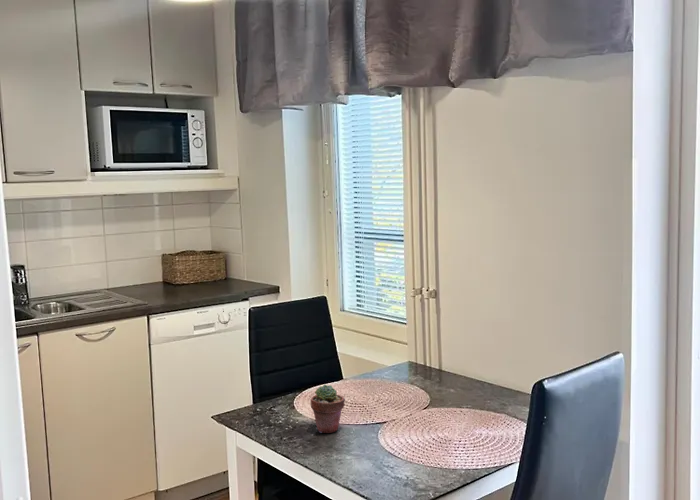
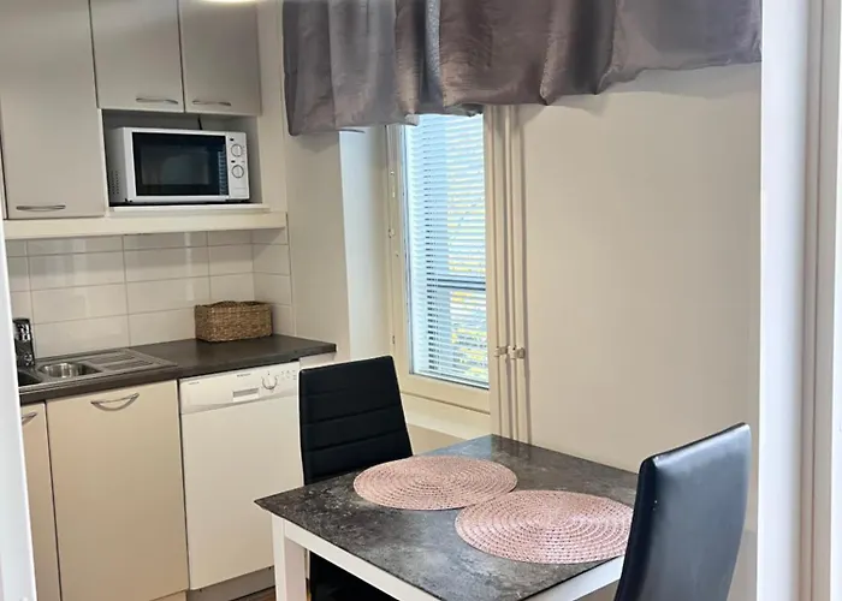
- potted succulent (327, 407)
